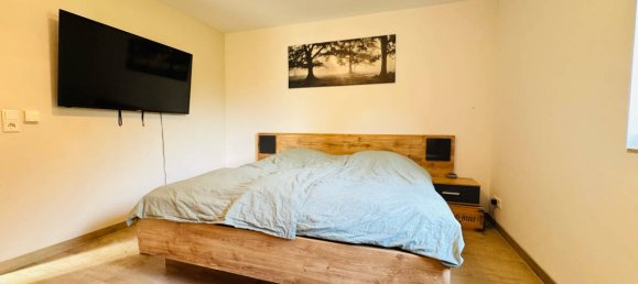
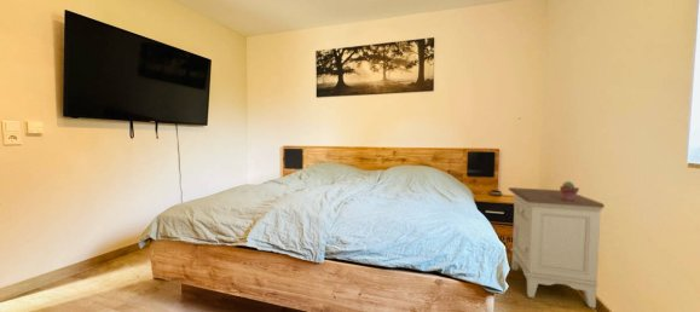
+ potted succulent (568, 190)
+ nightstand (546, 239)
